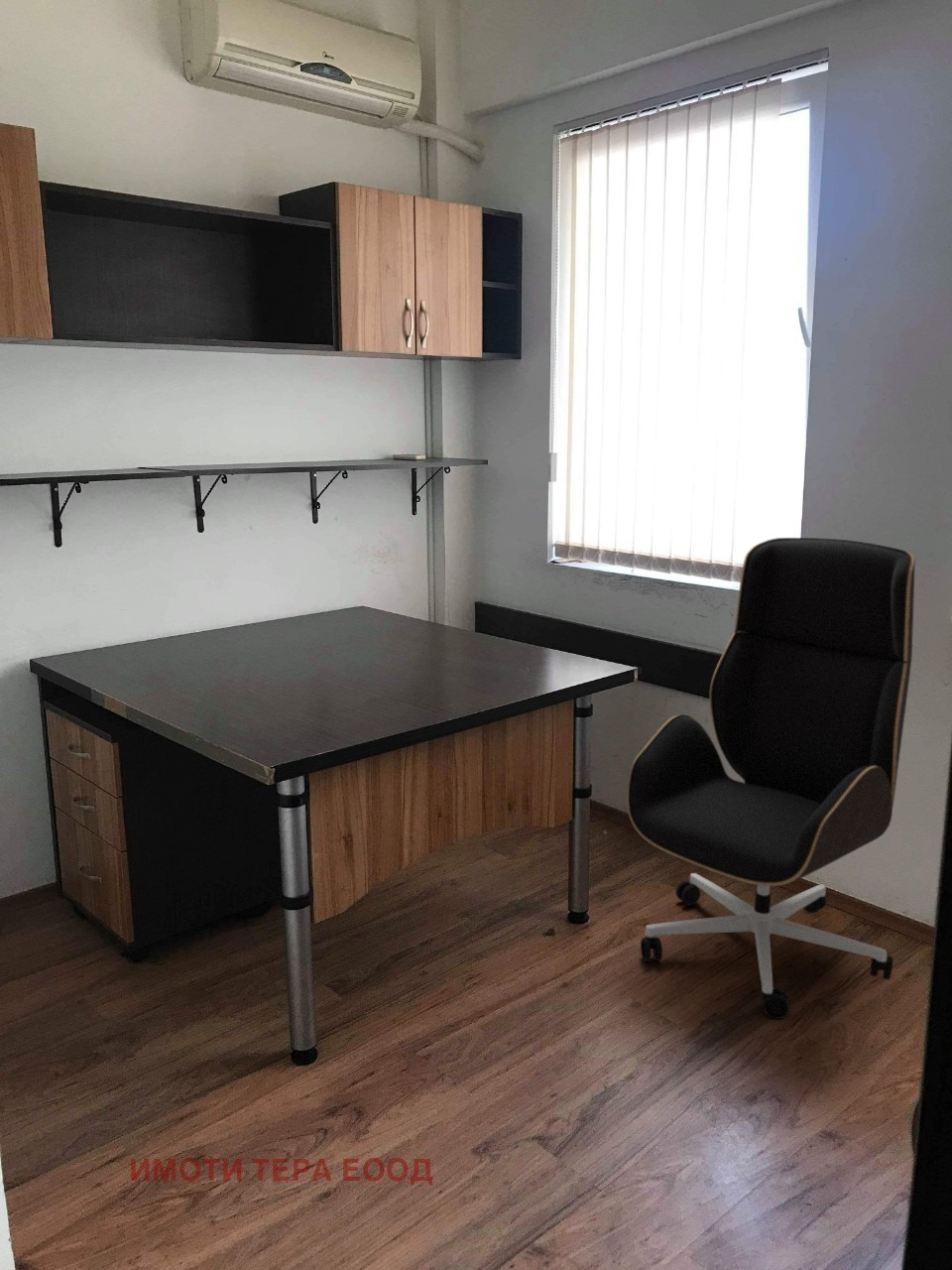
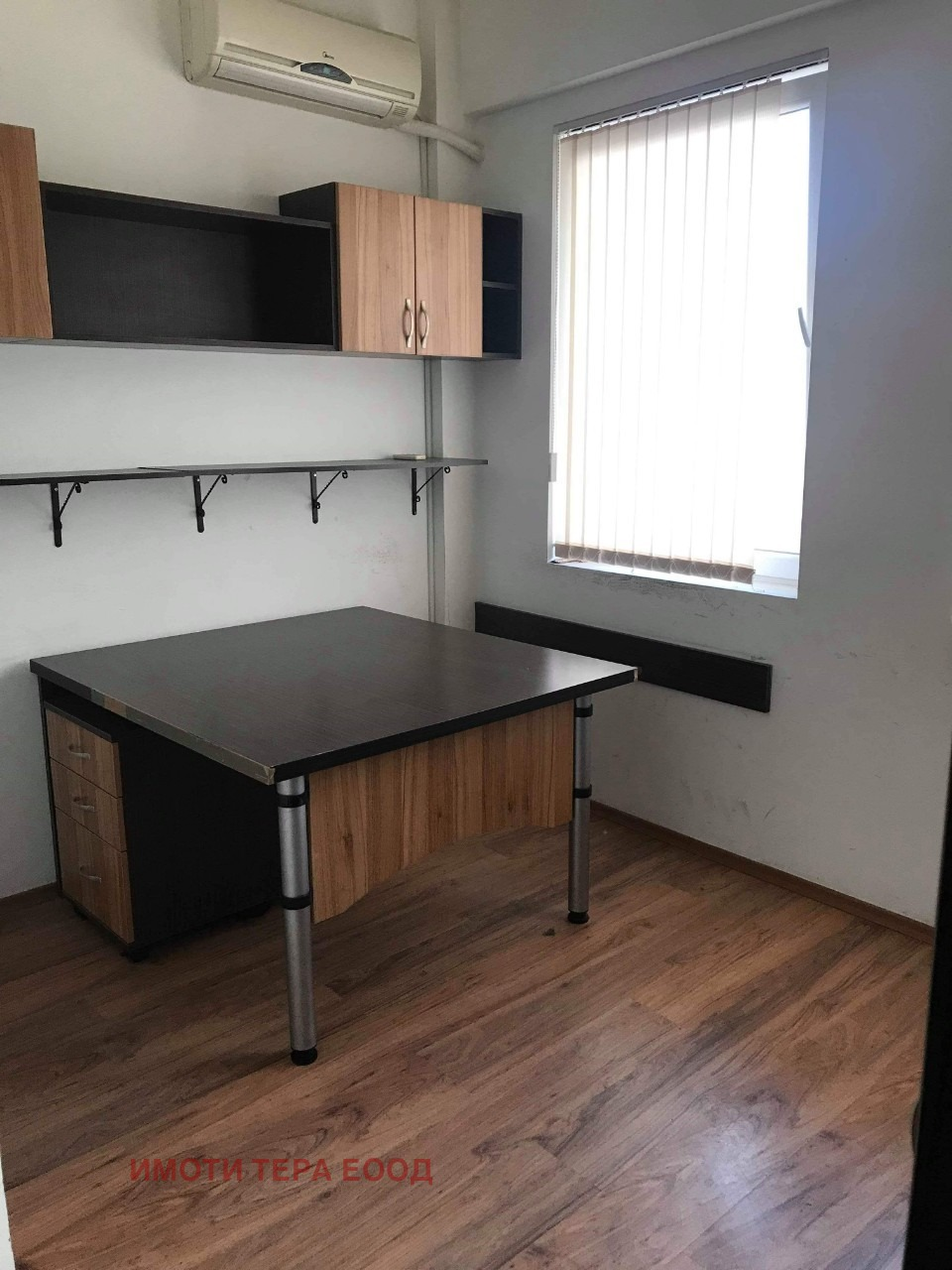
- office chair (772, 756)
